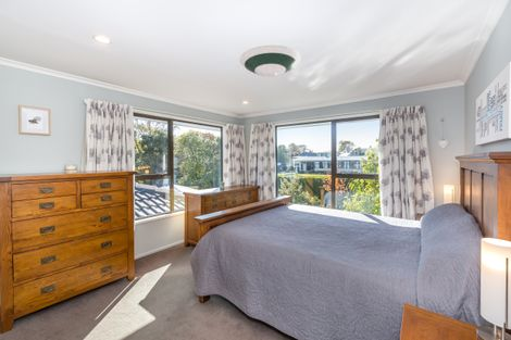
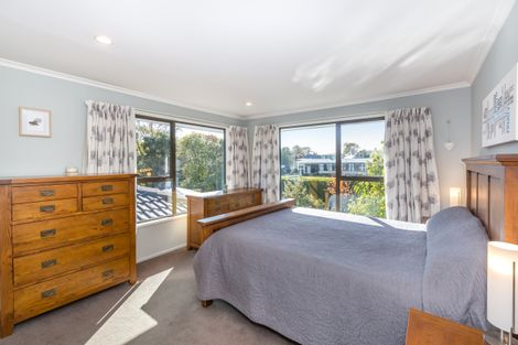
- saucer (270, 67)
